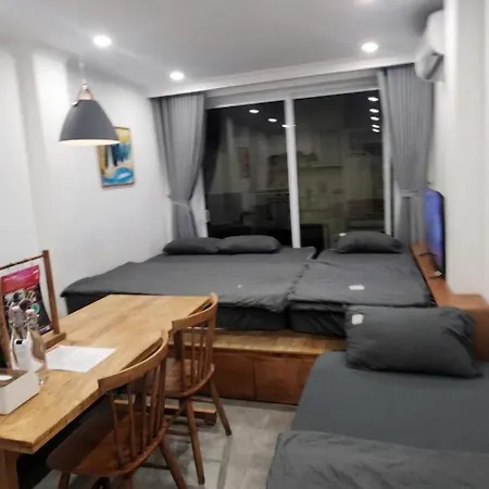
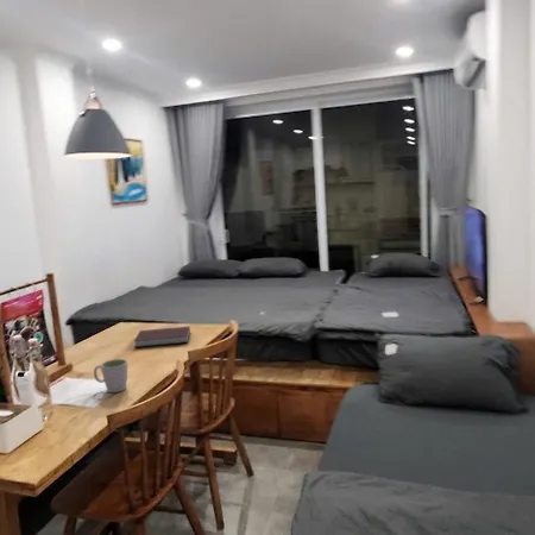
+ mug (111, 376)
+ notebook (163, 335)
